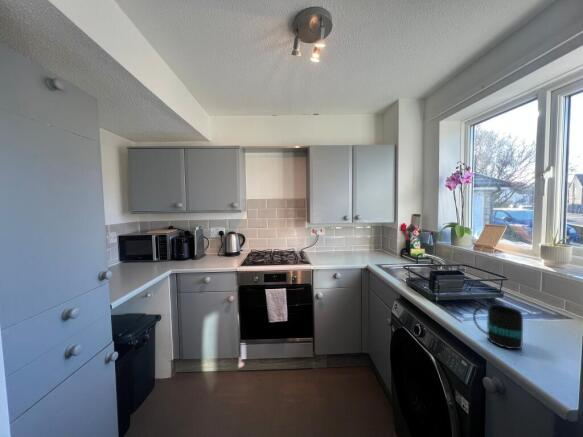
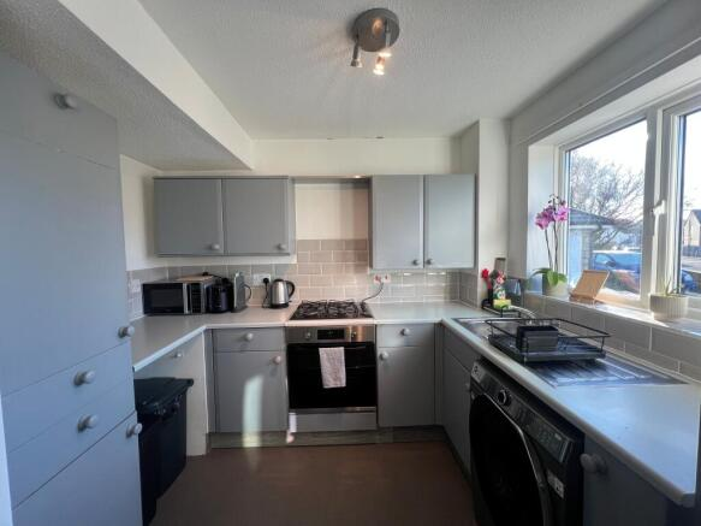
- mug (496, 324)
